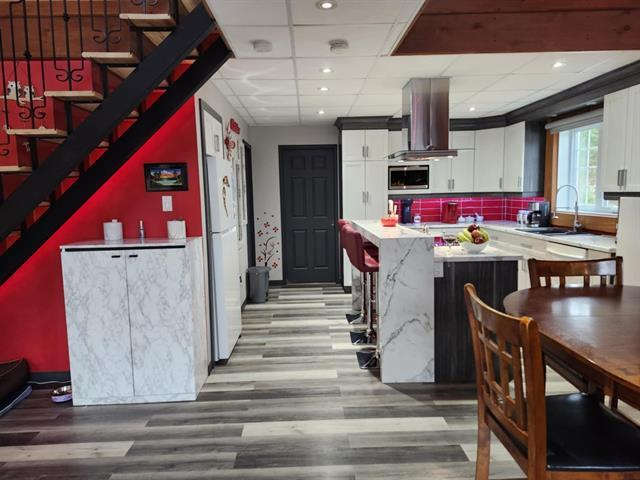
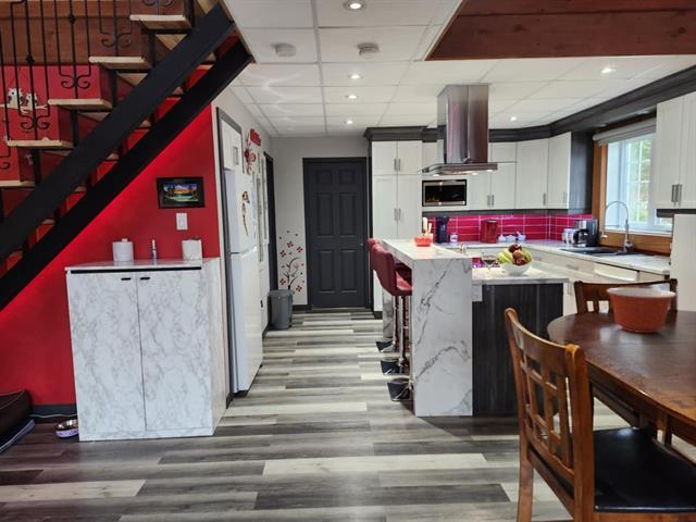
+ mixing bowl (639, 310)
